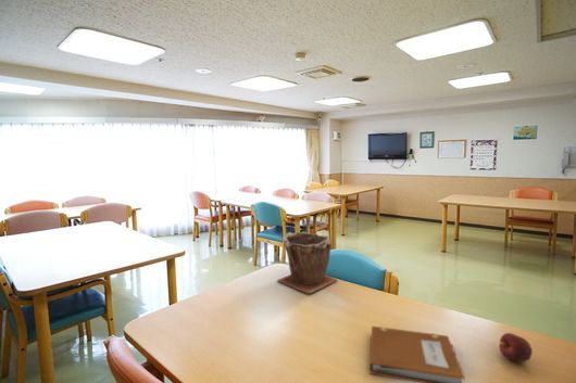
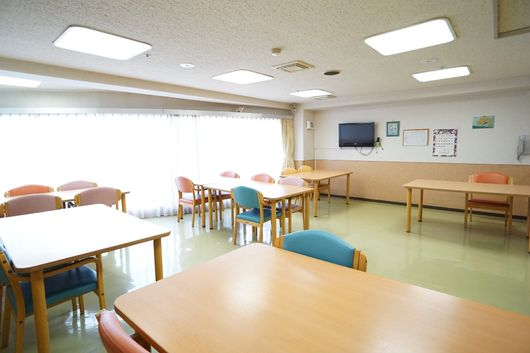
- apple (515, 346)
- notebook (413, 353)
- plant pot (306, 258)
